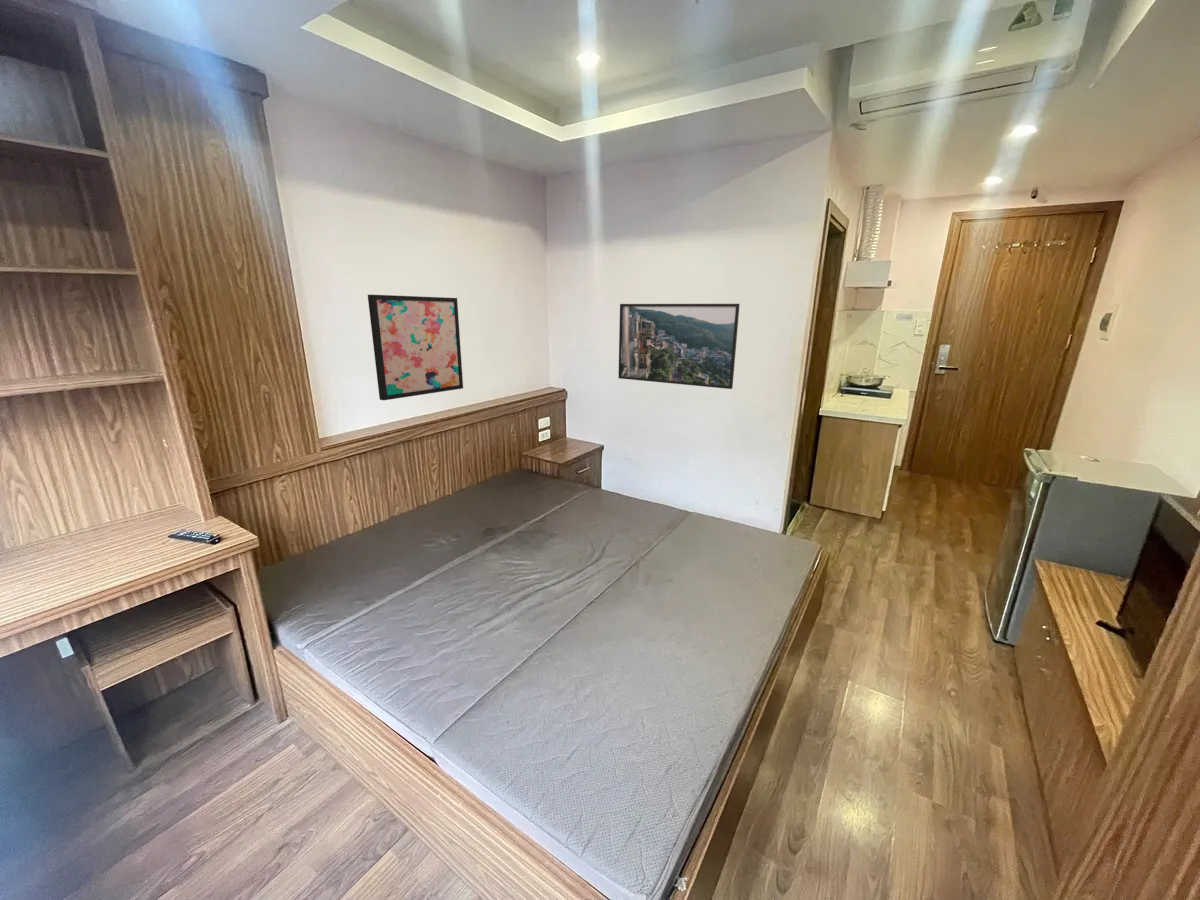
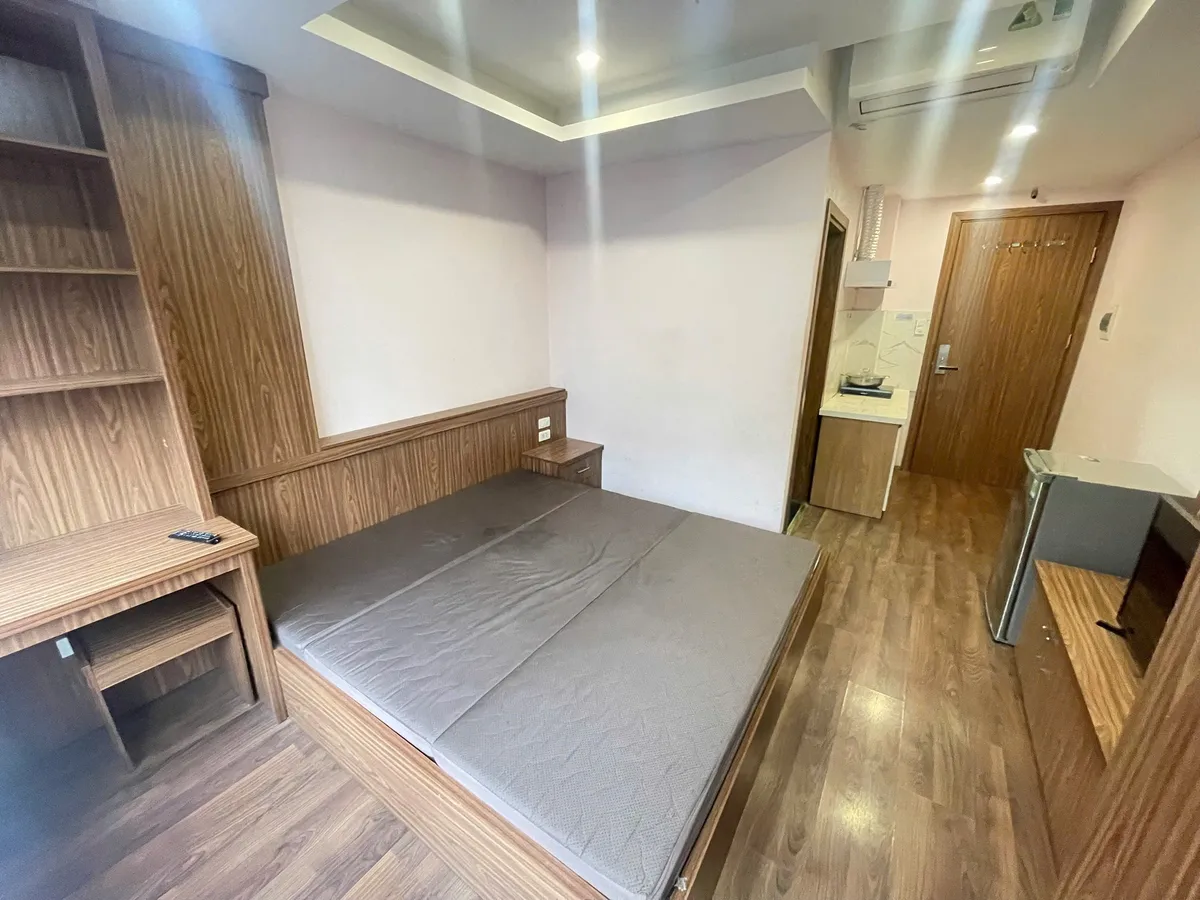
- wall art (420, 346)
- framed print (673, 344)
